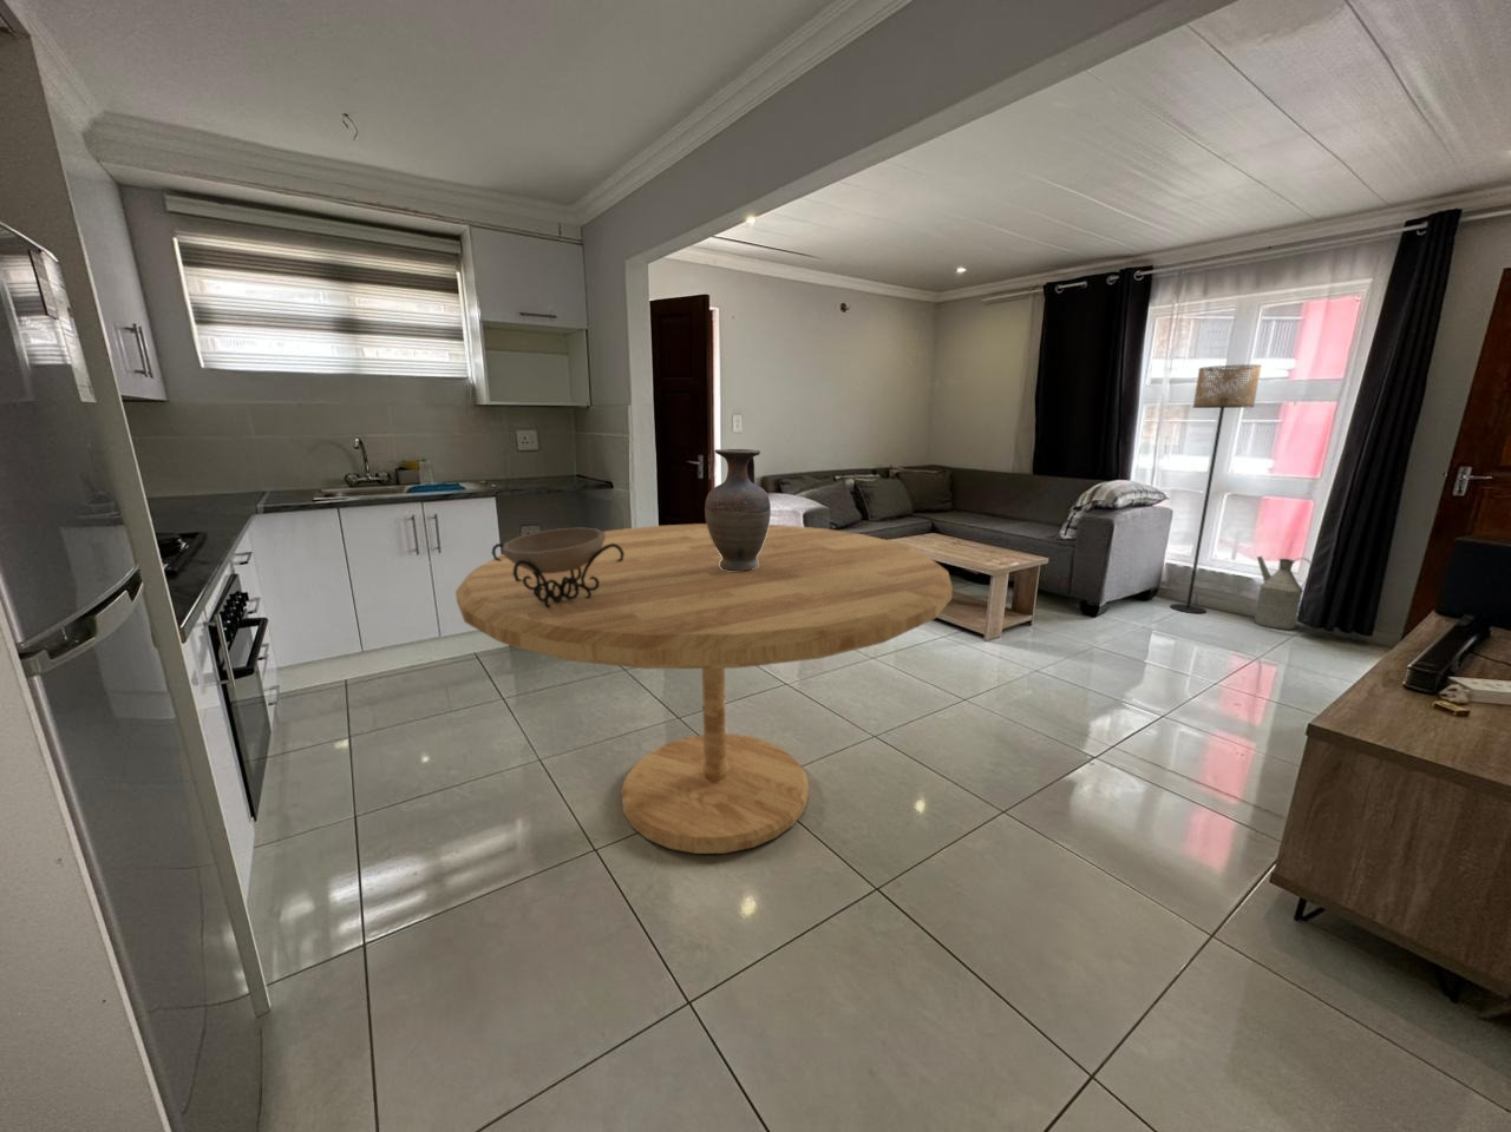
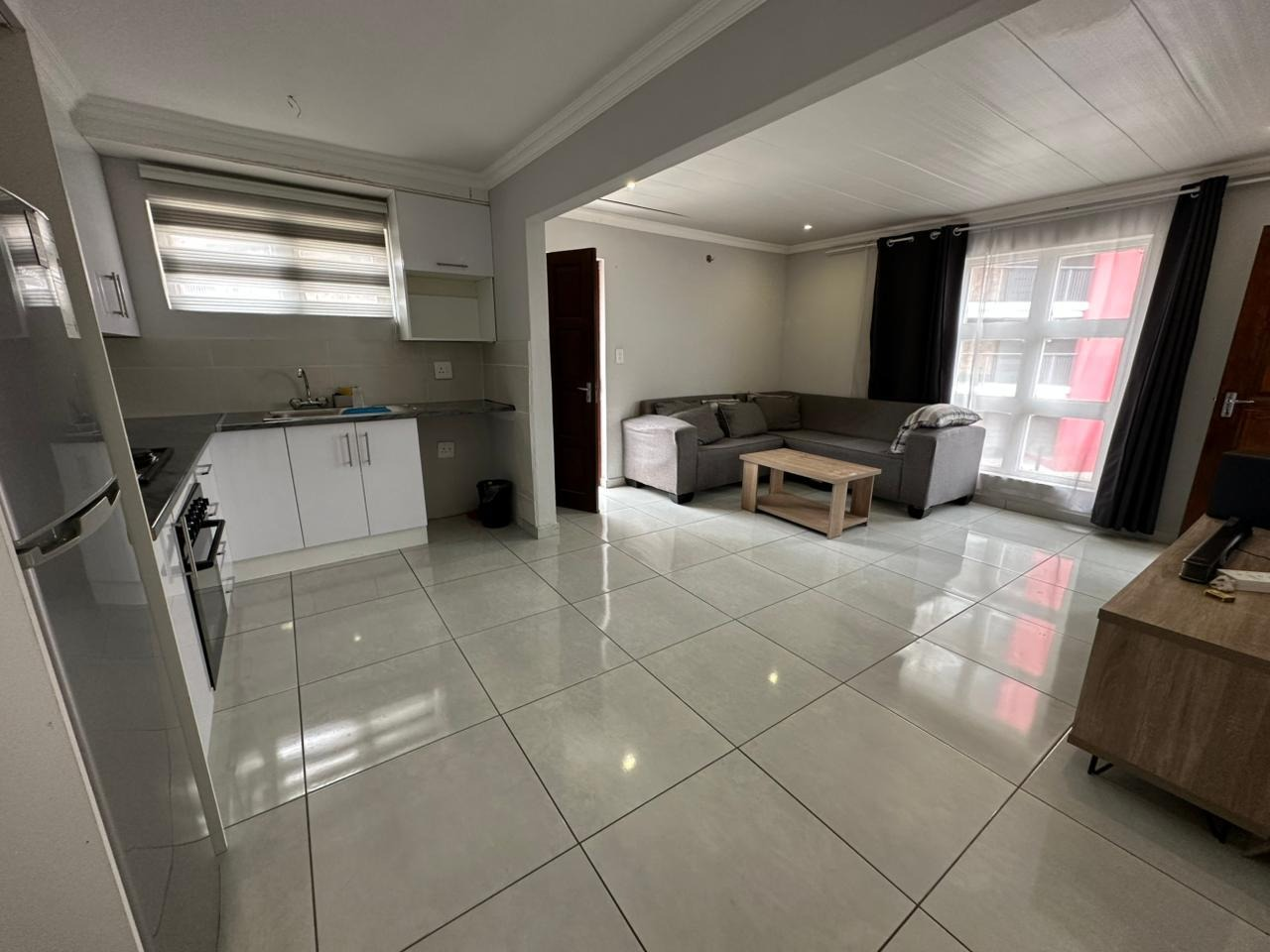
- decorative bowl (559, 568)
- vase (738, 508)
- watering can (1278, 590)
- floor lamp (1208, 493)
- dining table (713, 679)
